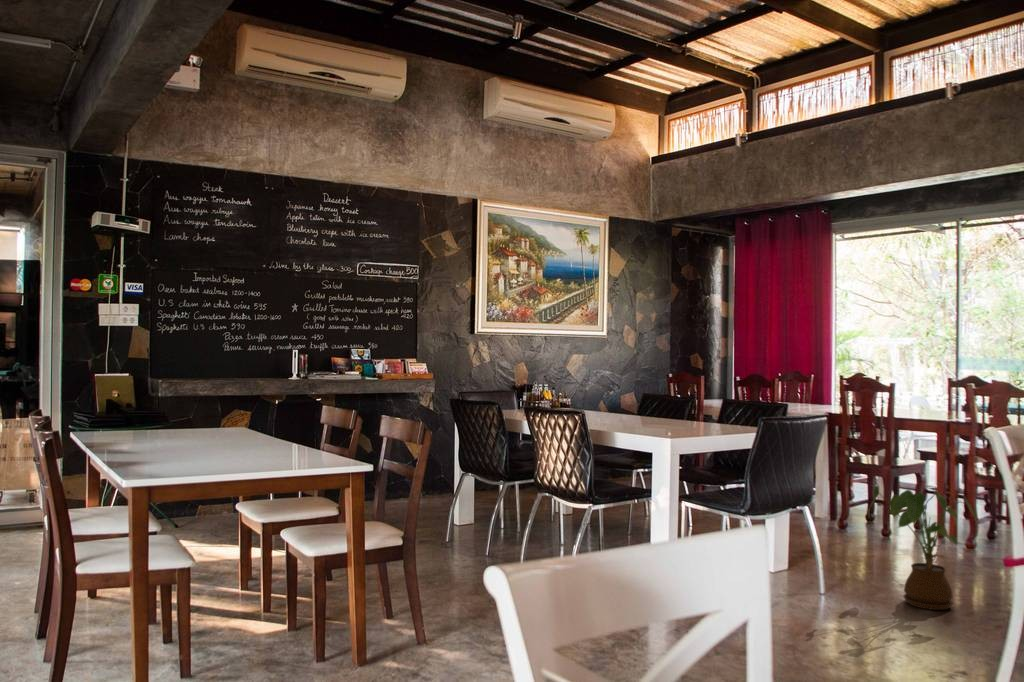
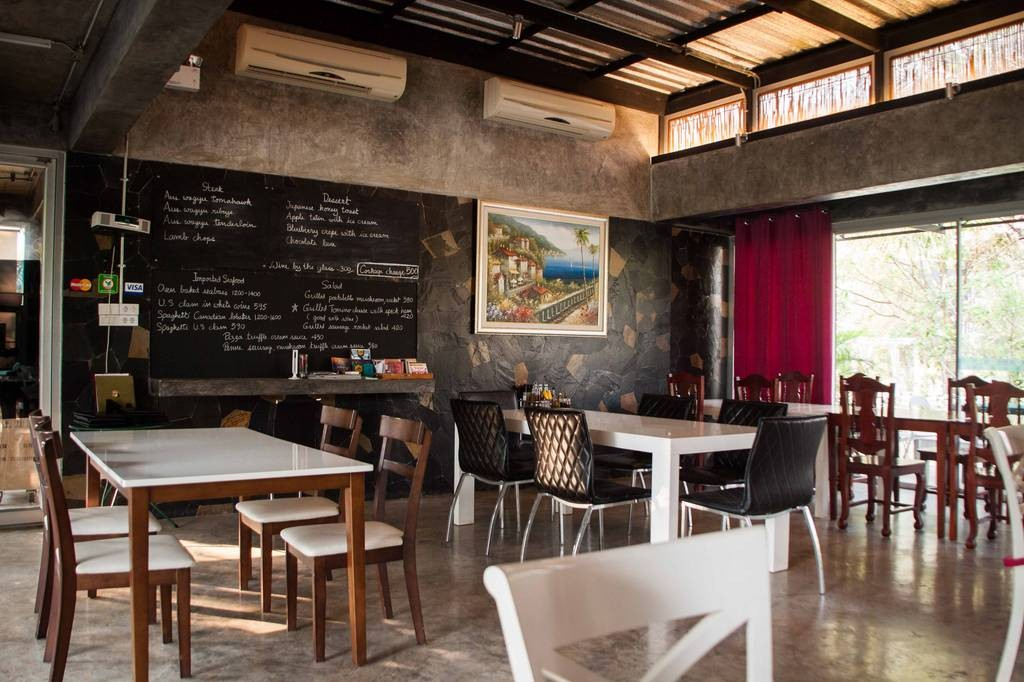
- house plant (919, 542)
